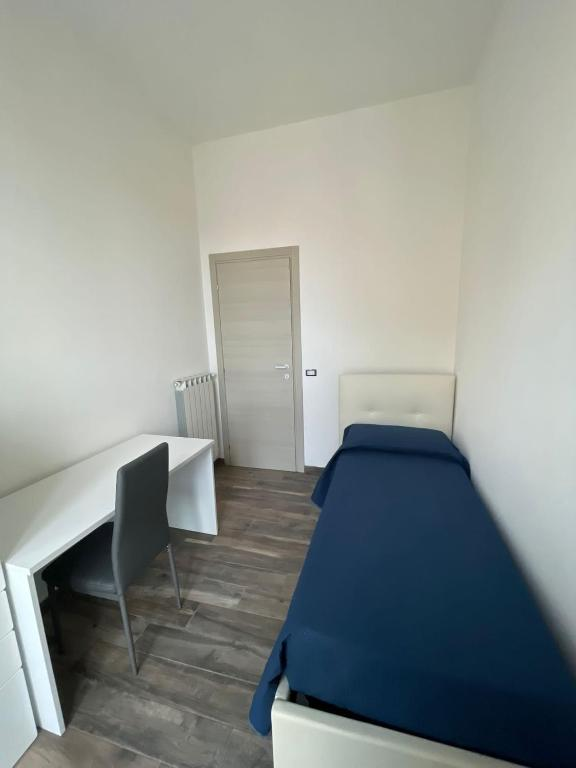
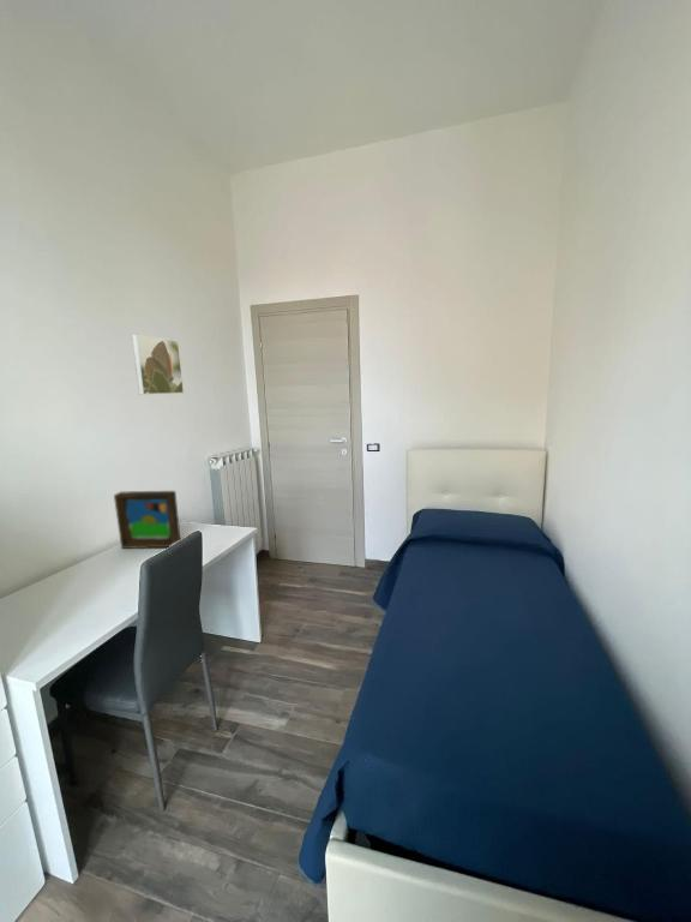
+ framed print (160, 366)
+ picture frame (148, 519)
